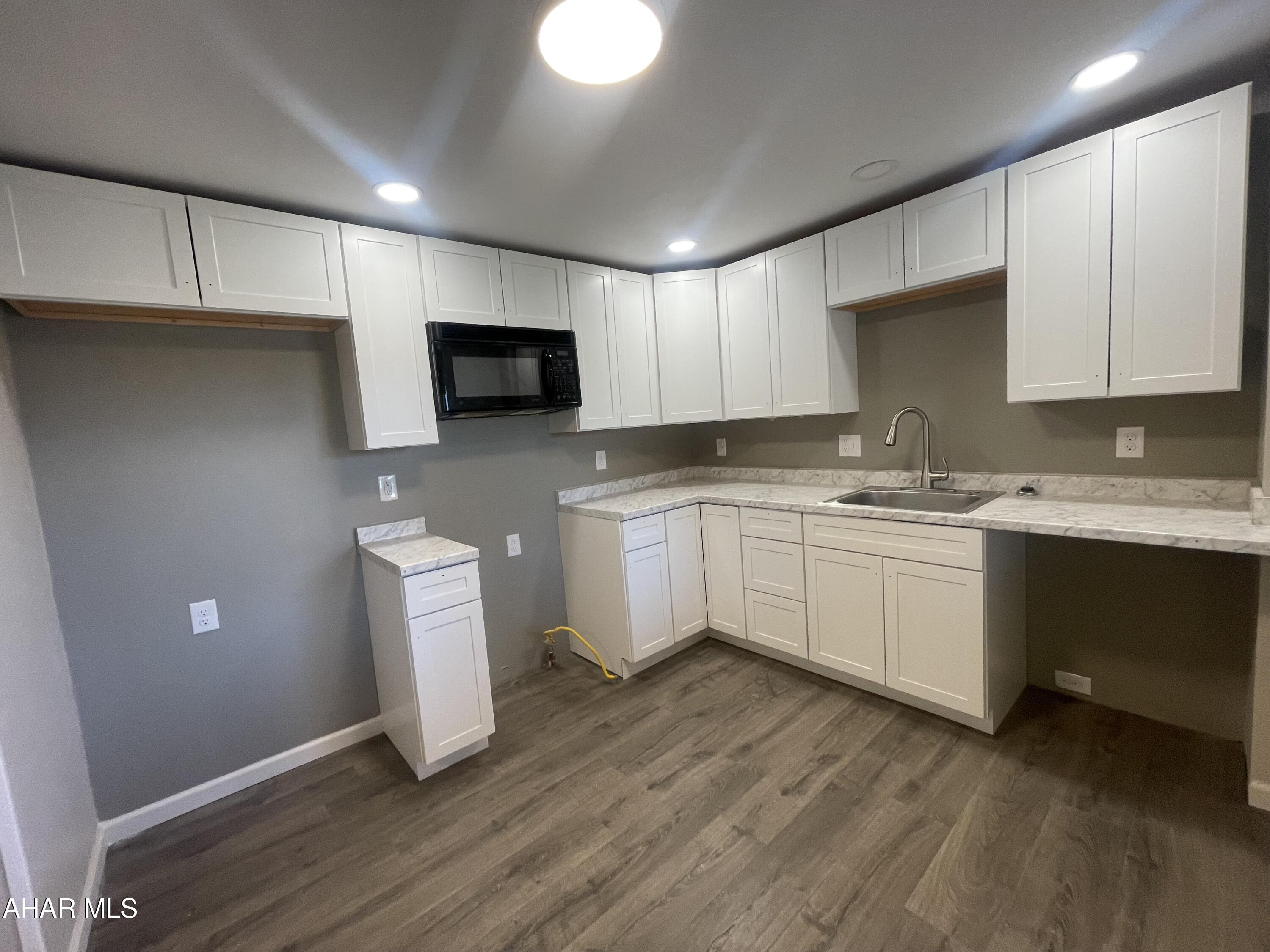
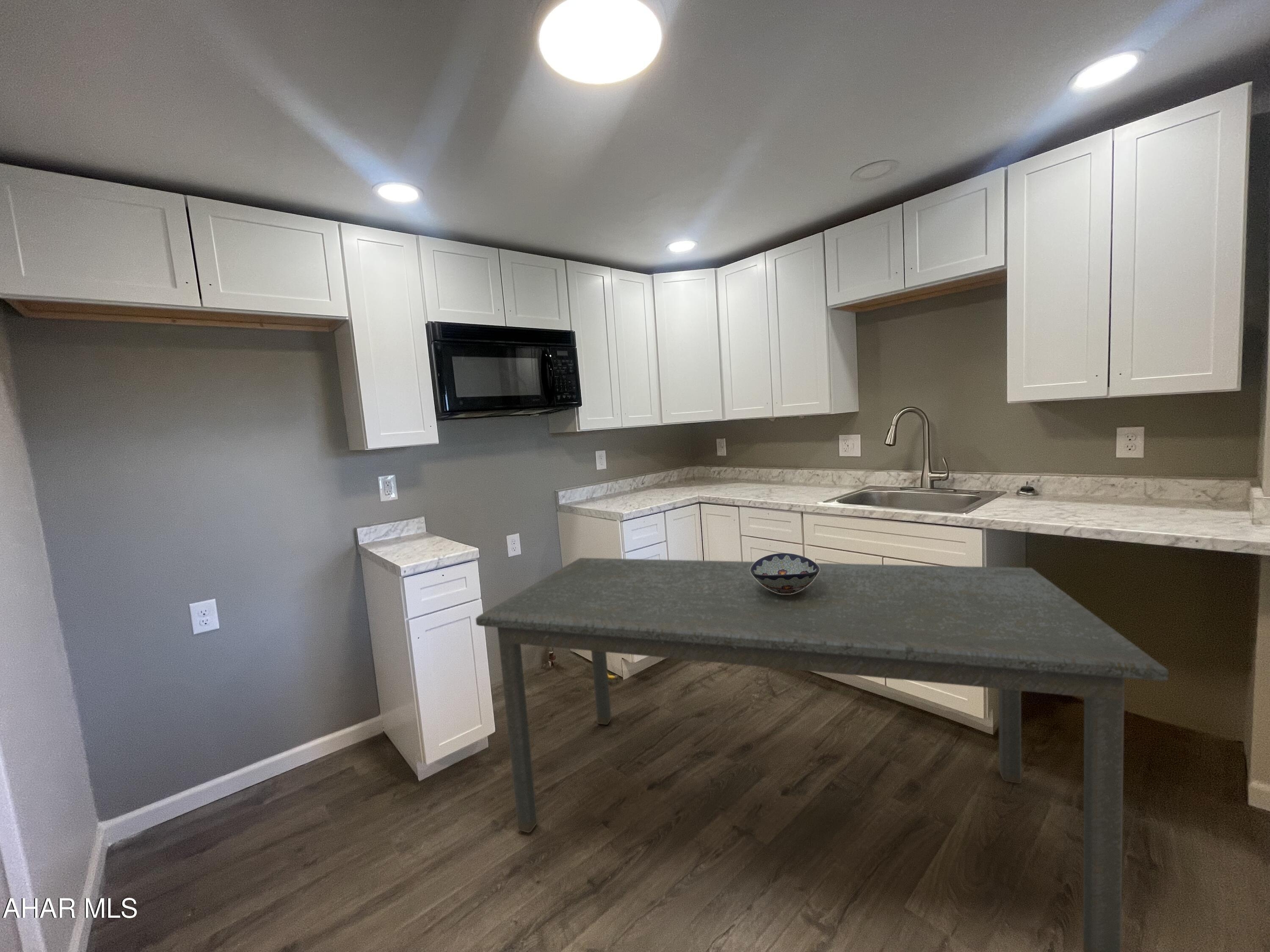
+ dining table (769, 667)
+ decorative bowl (784, 575)
